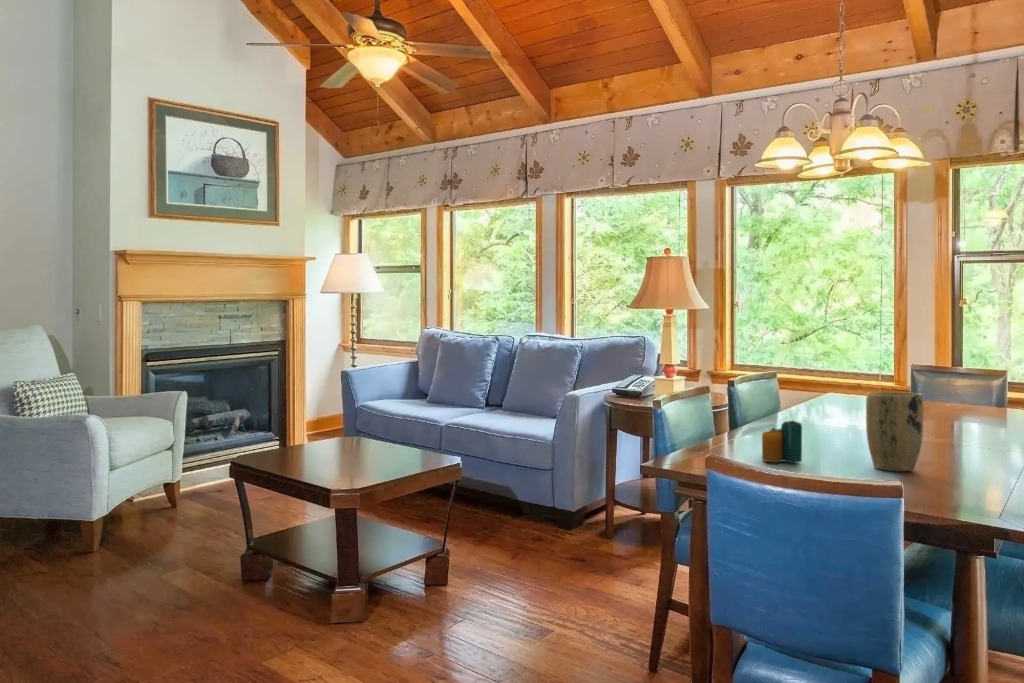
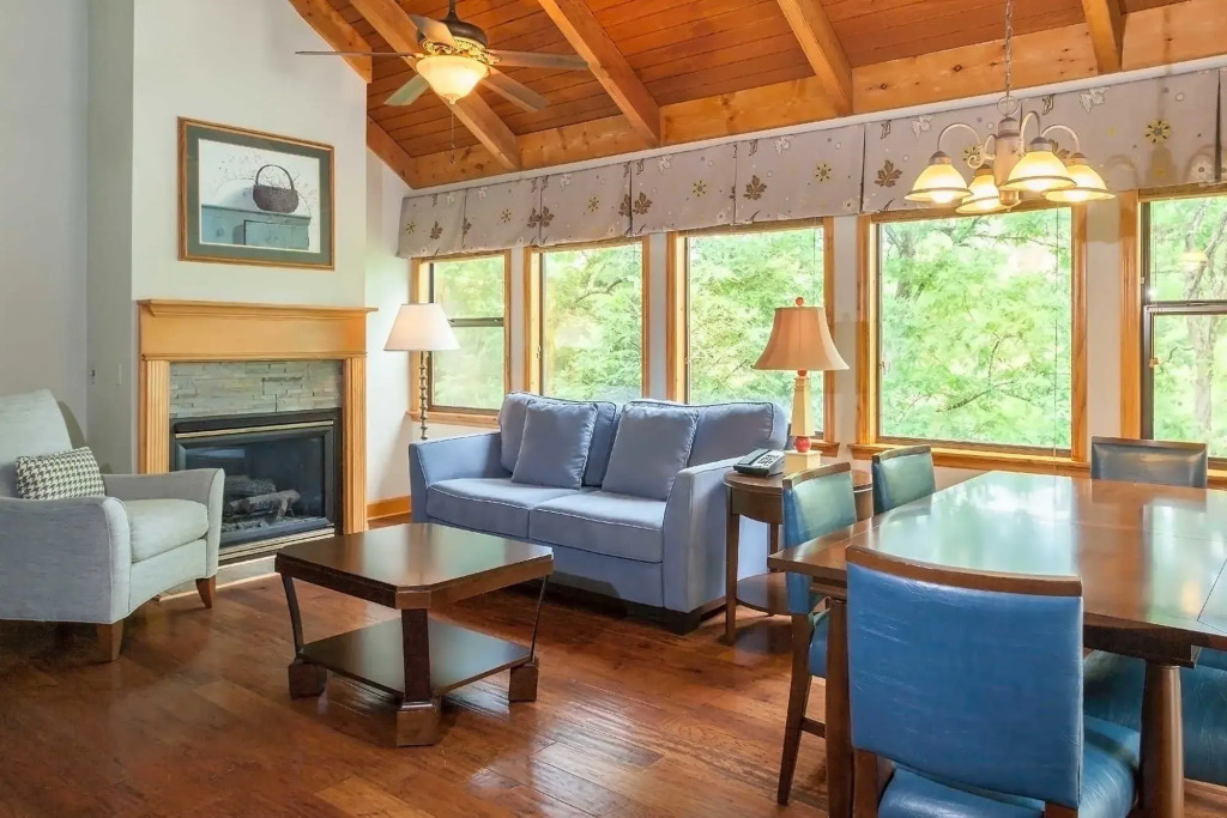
- candle (776, 439)
- plant pot (894, 430)
